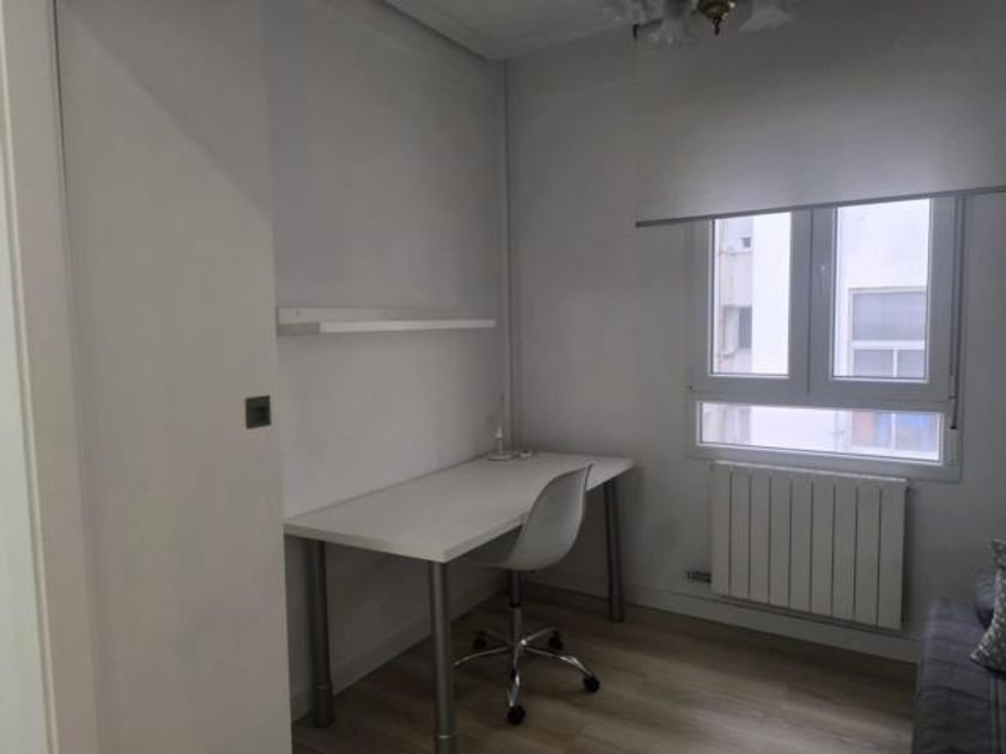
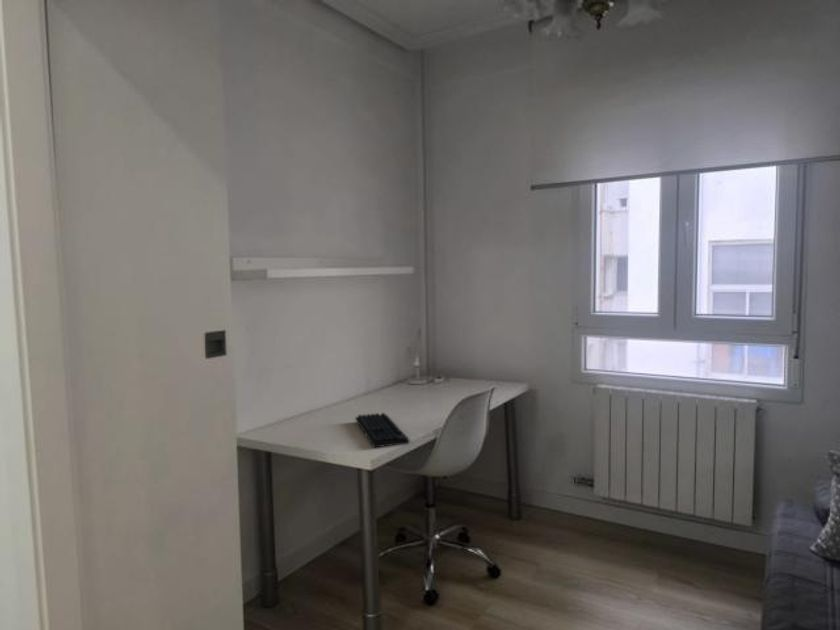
+ keyboard (380, 428)
